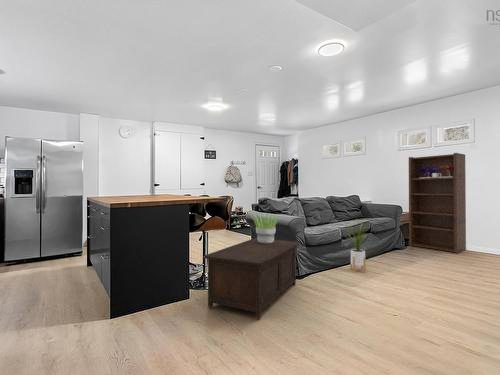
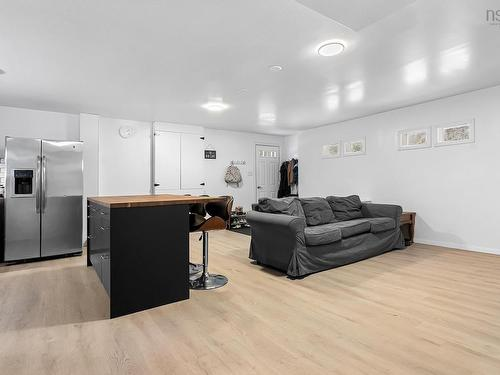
- potted plant (265, 228)
- cabinet (257, 271)
- house plant (357, 244)
- bookshelf (436, 201)
